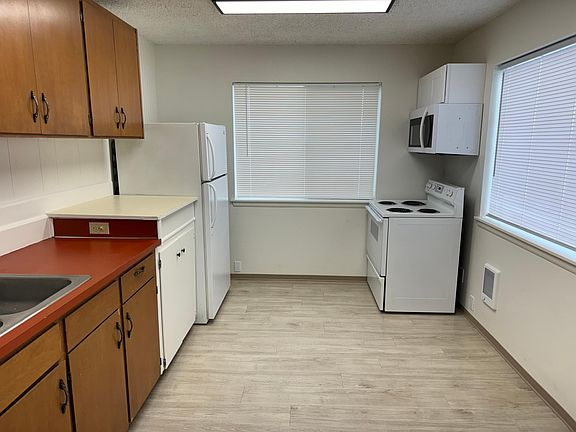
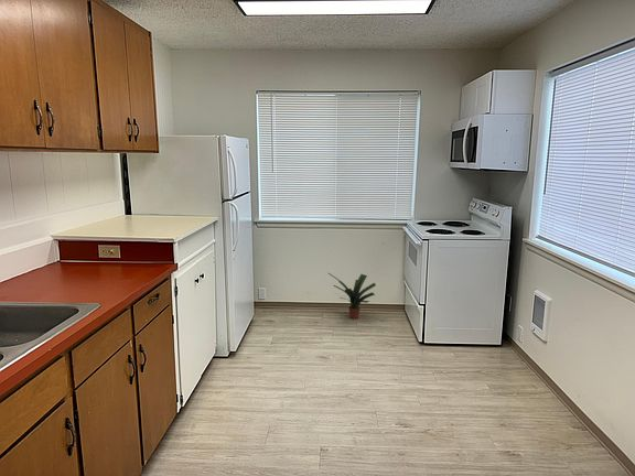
+ potted plant (352, 294)
